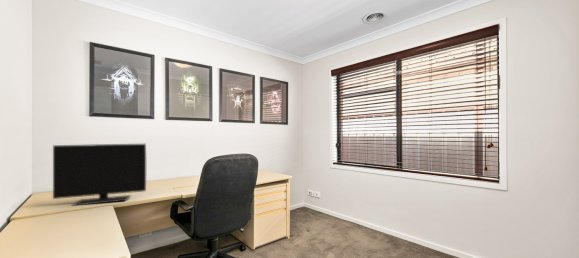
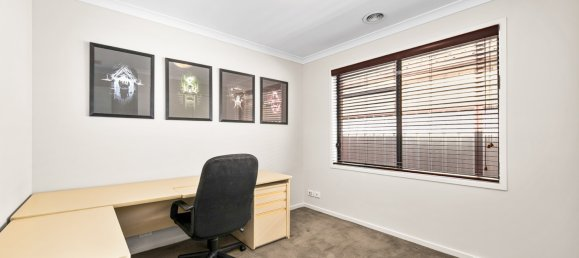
- monitor (103, 172)
